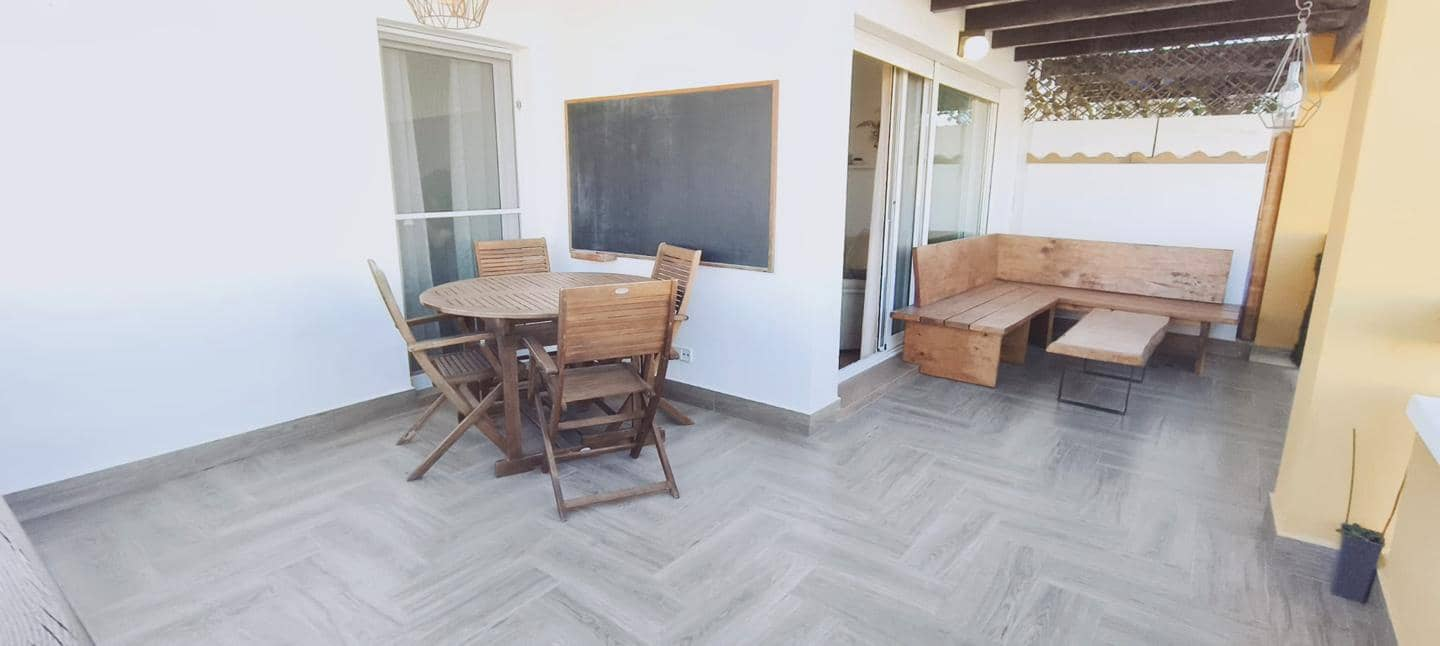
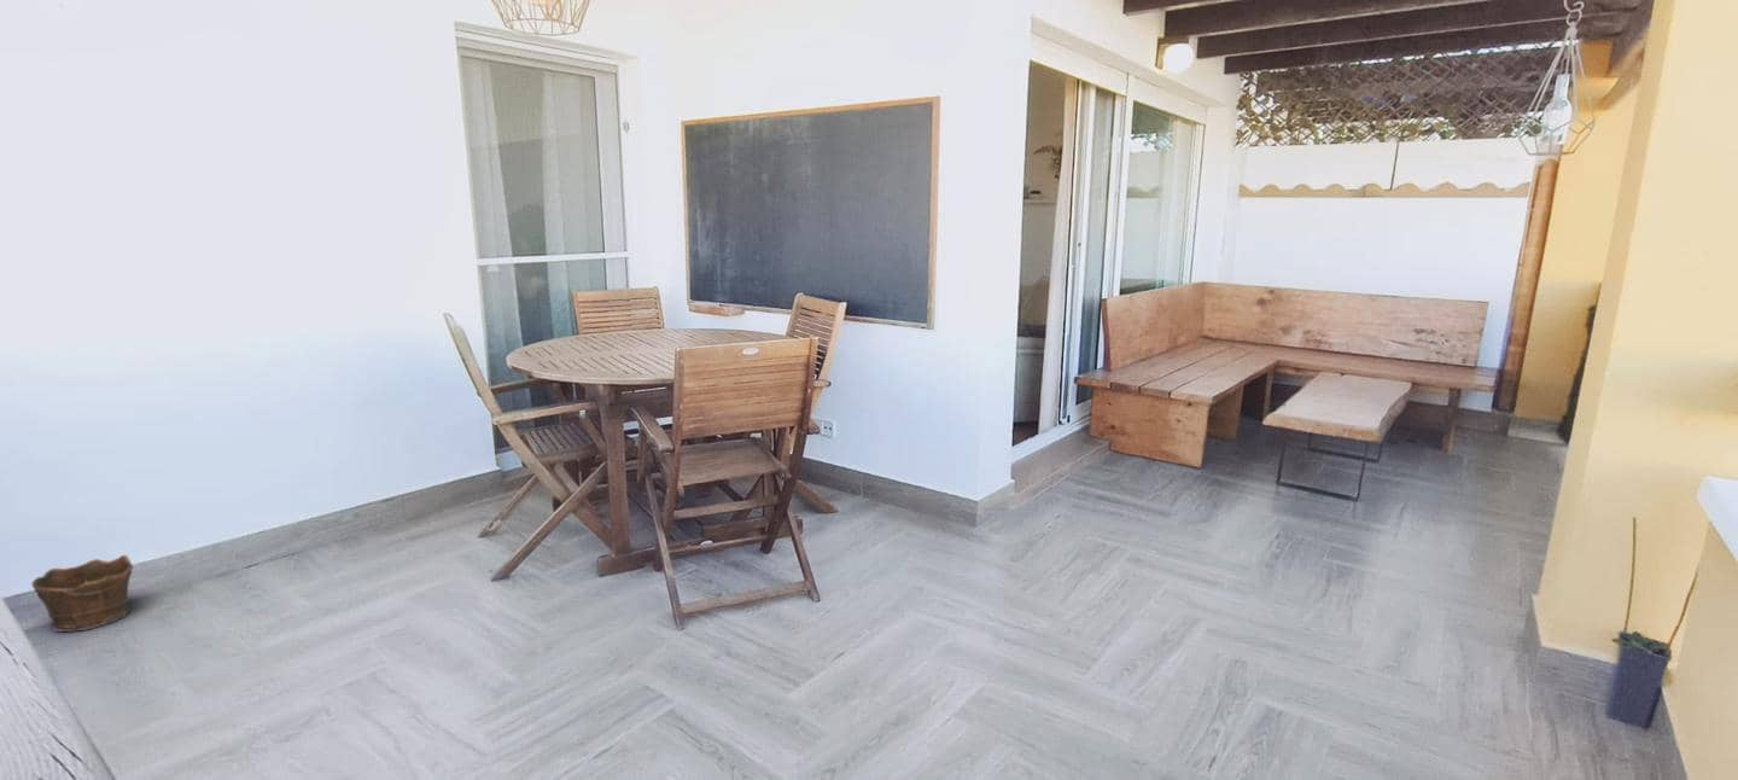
+ clay pot (86, 583)
